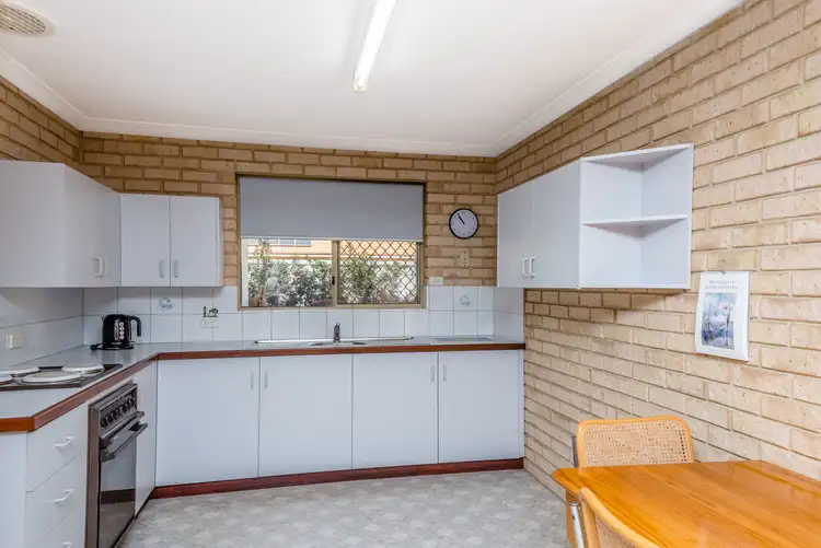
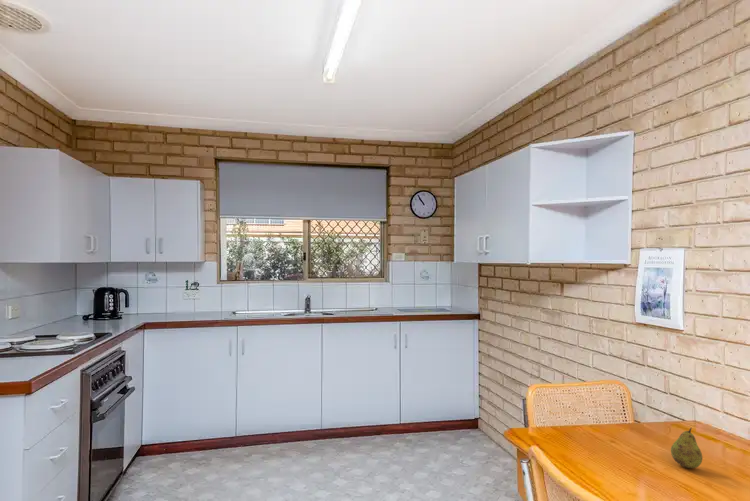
+ fruit (686, 447)
